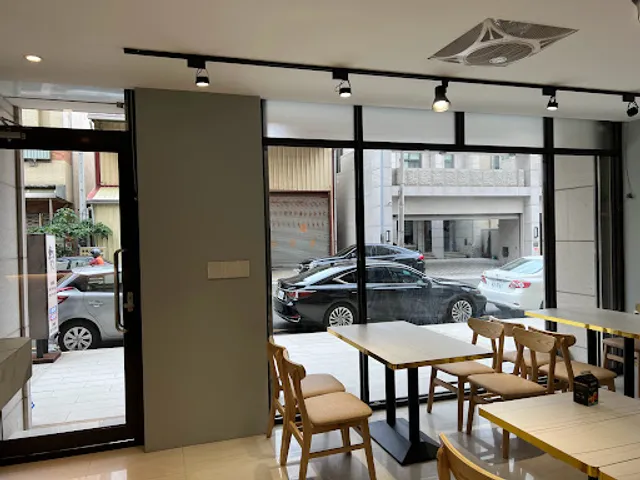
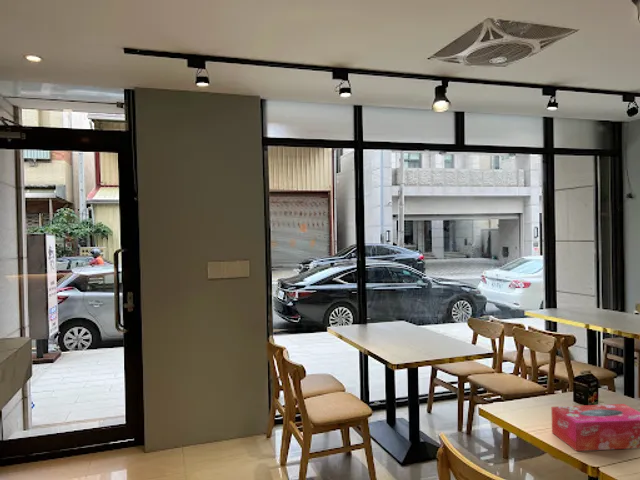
+ tissue box (601, 426)
